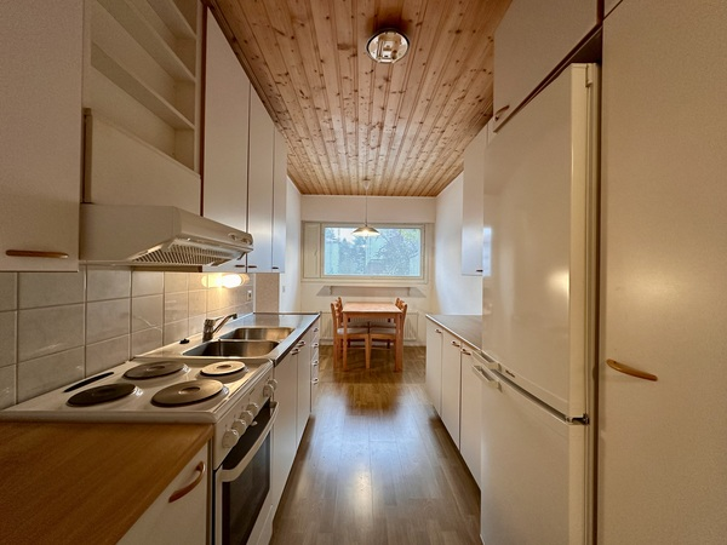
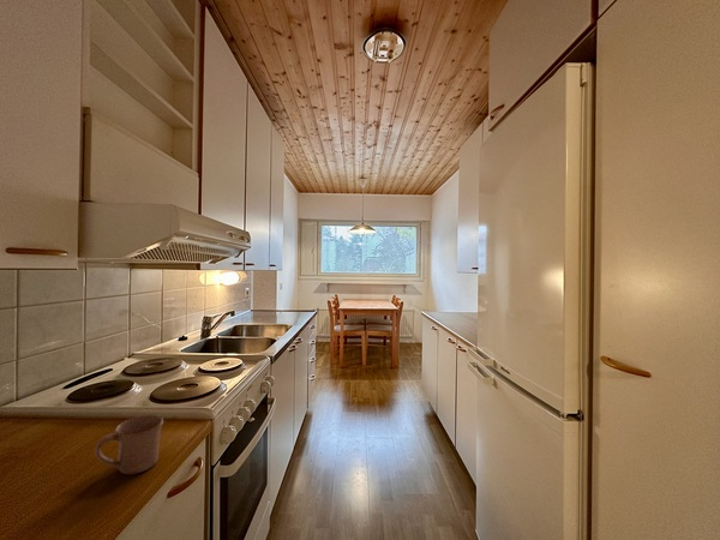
+ mug (130, 446)
